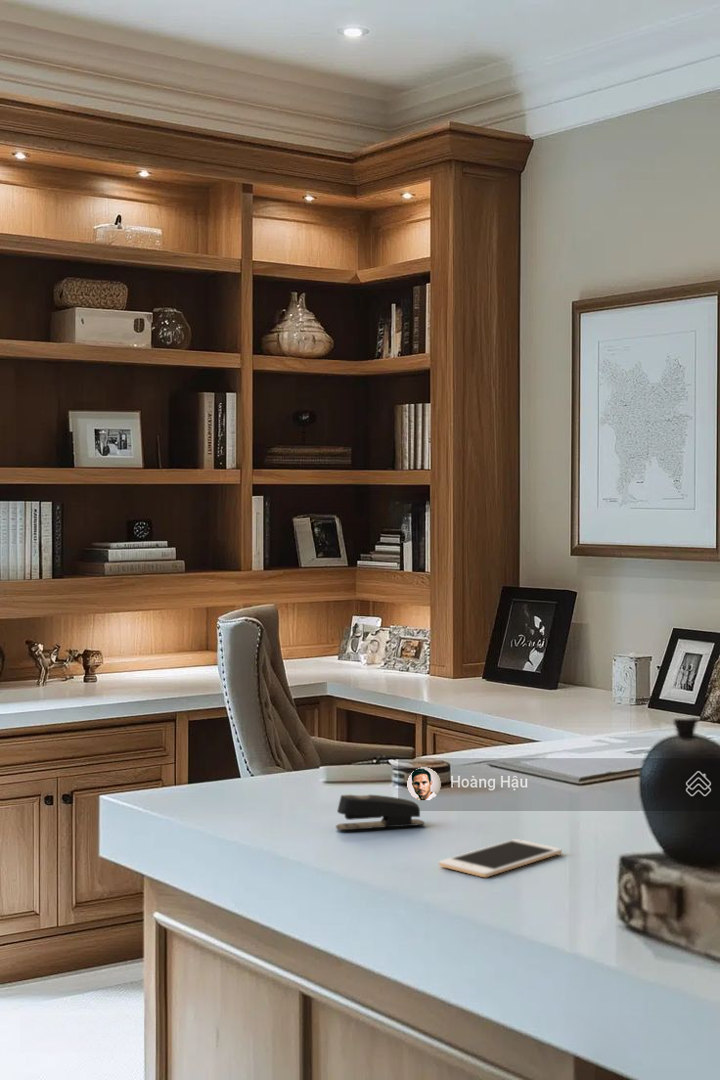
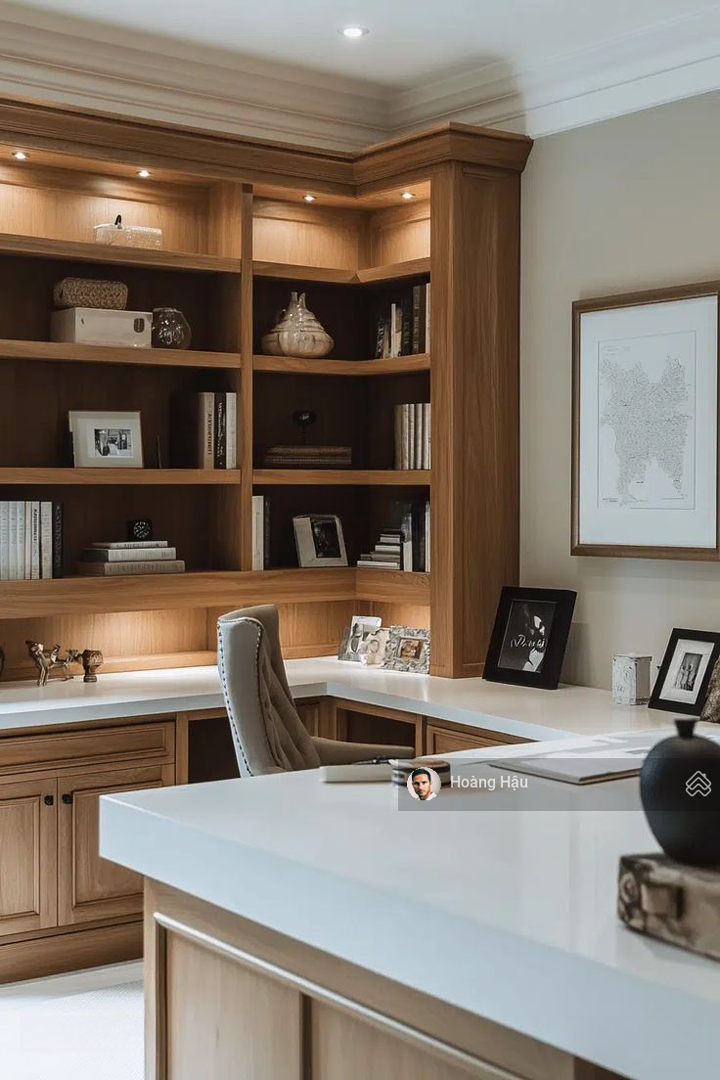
- cell phone (501, 857)
- stapler (380, 809)
